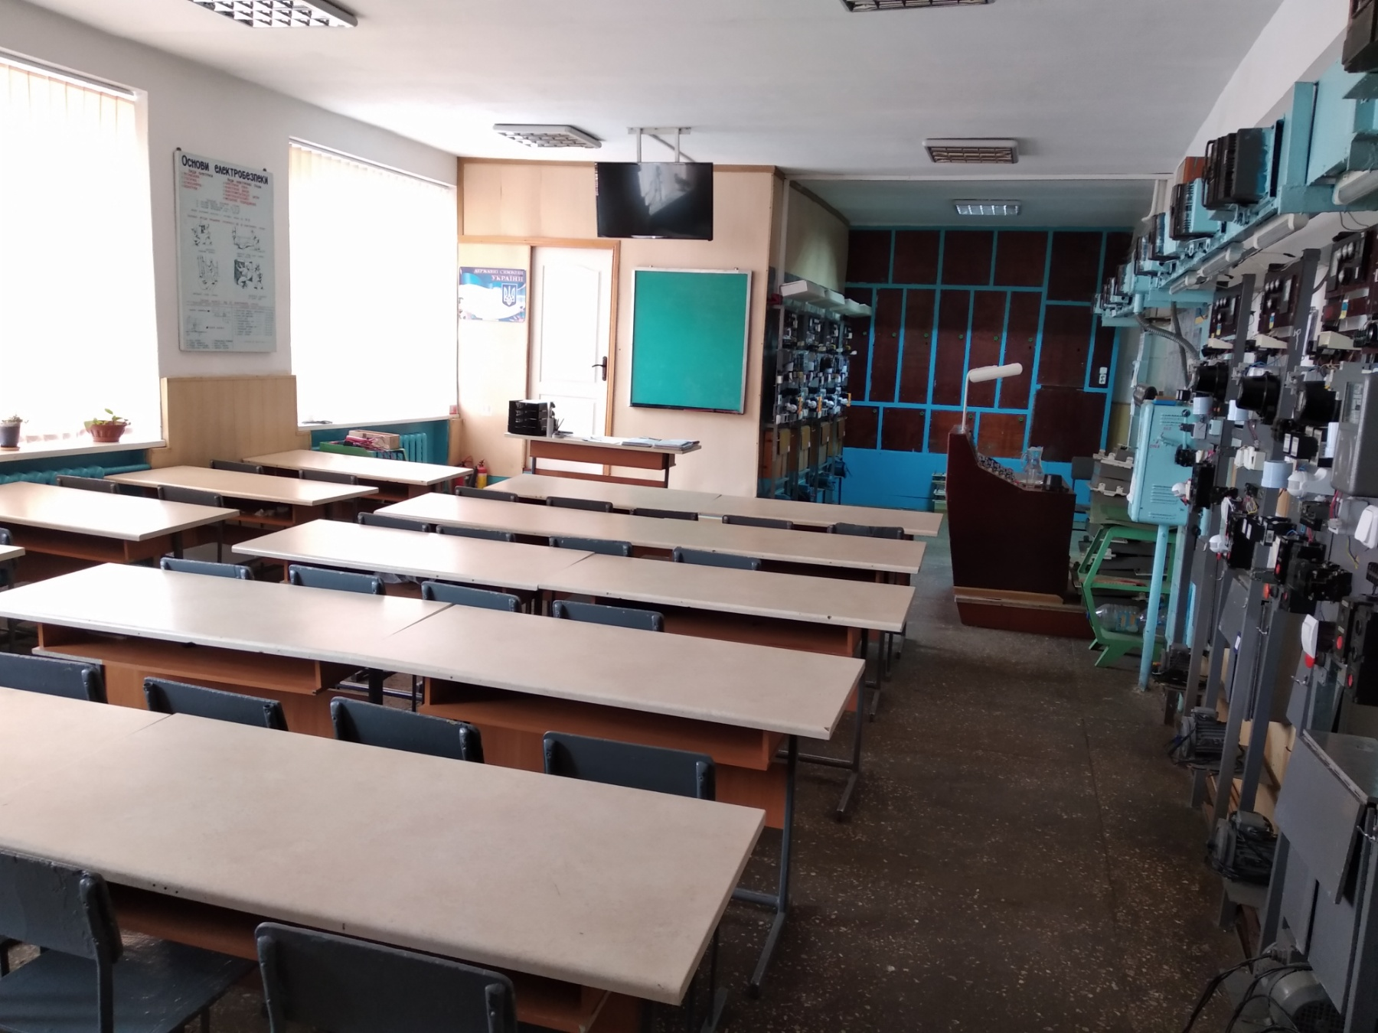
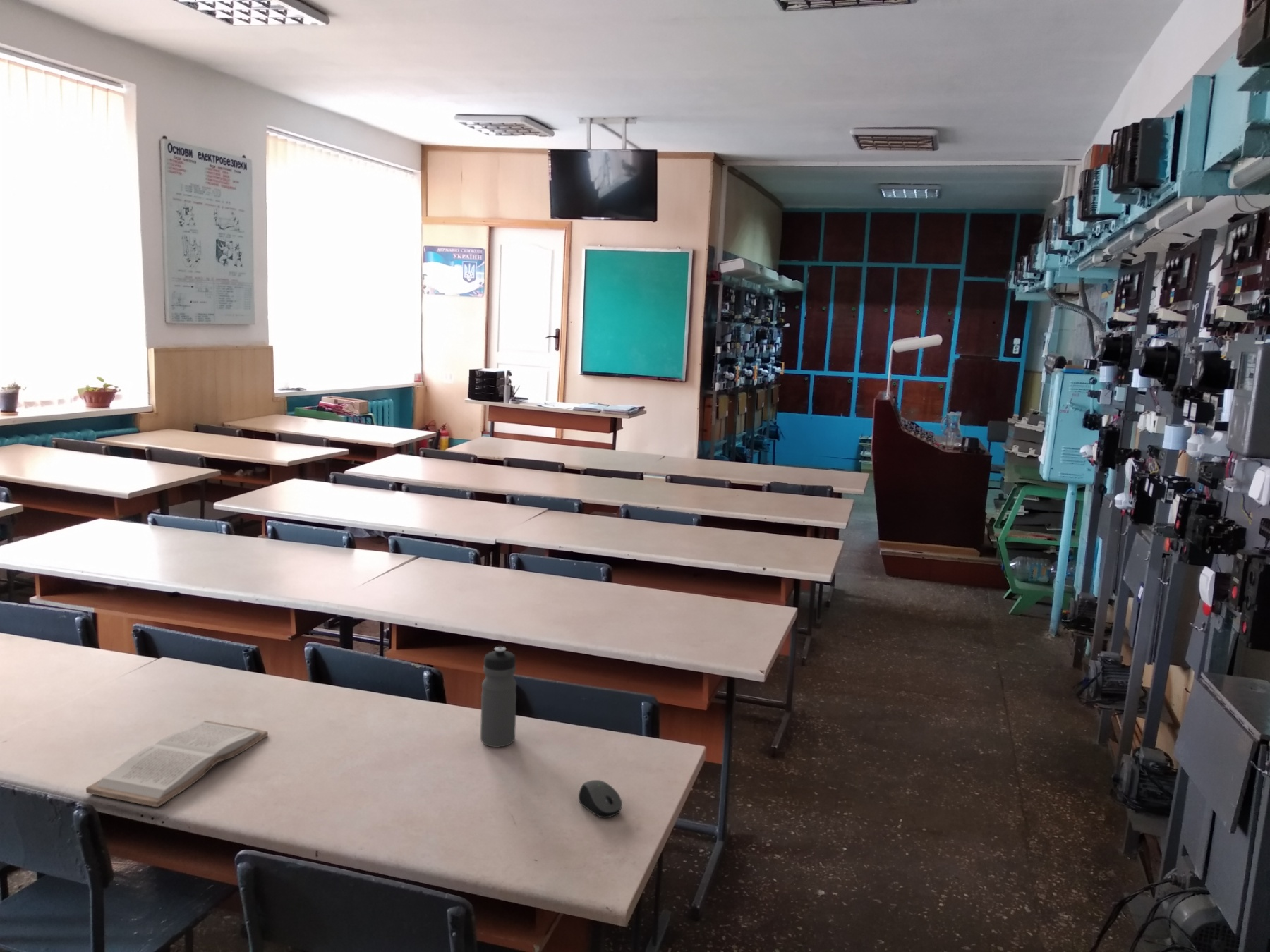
+ water bottle (499, 694)
+ book (183, 755)
+ computer mouse (600, 796)
